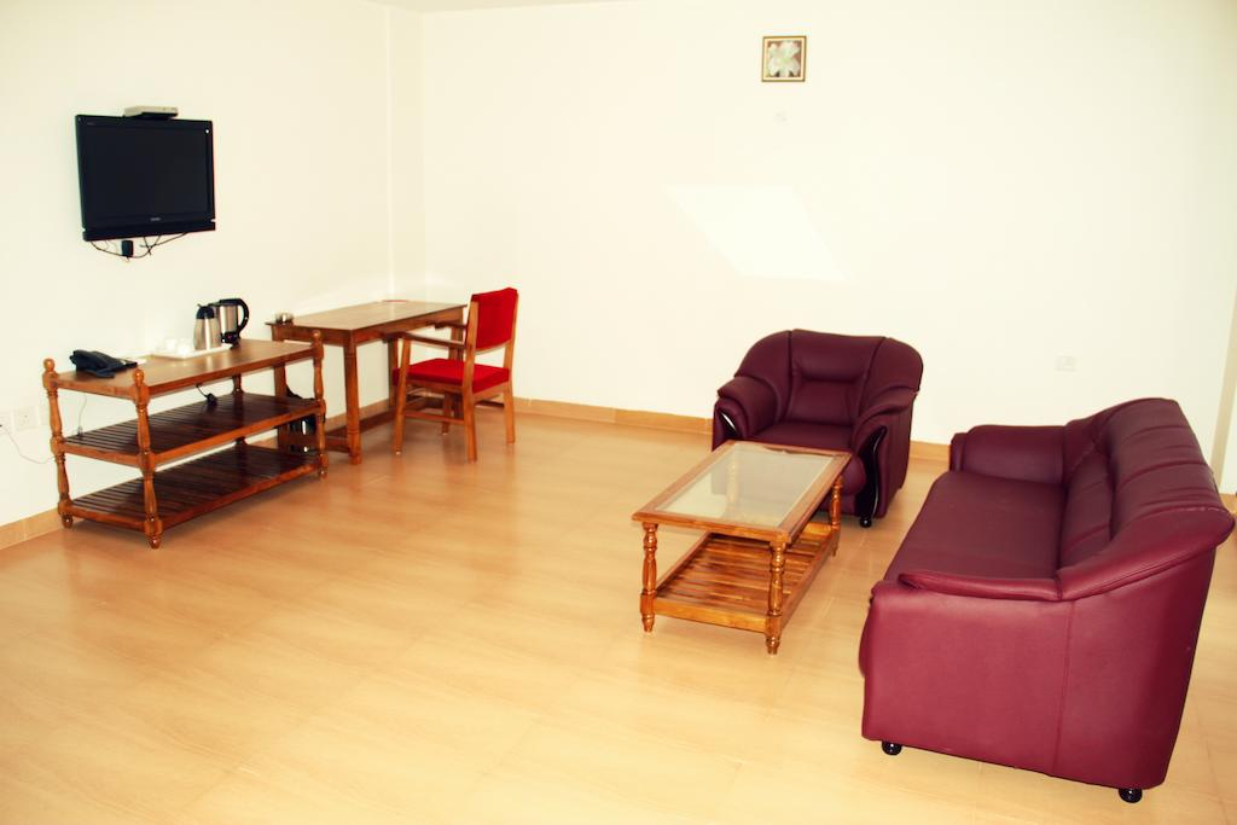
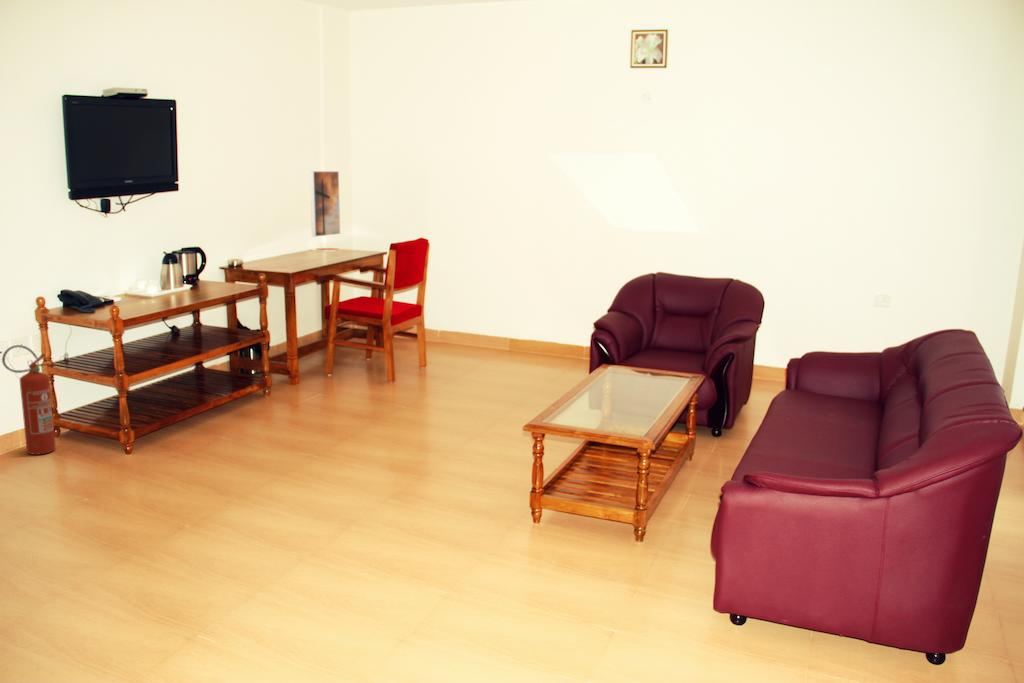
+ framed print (325, 203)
+ fire extinguisher (30, 398)
